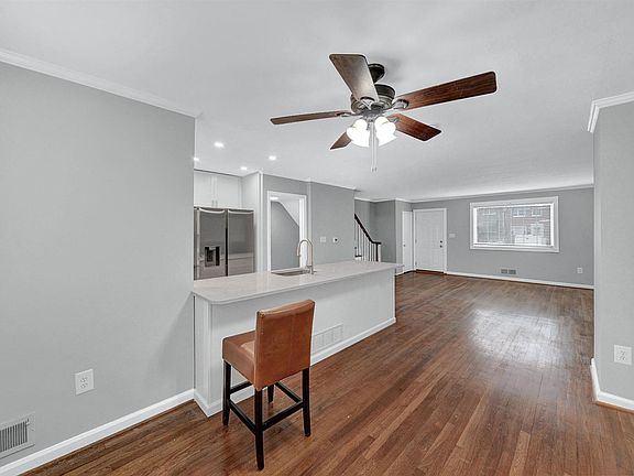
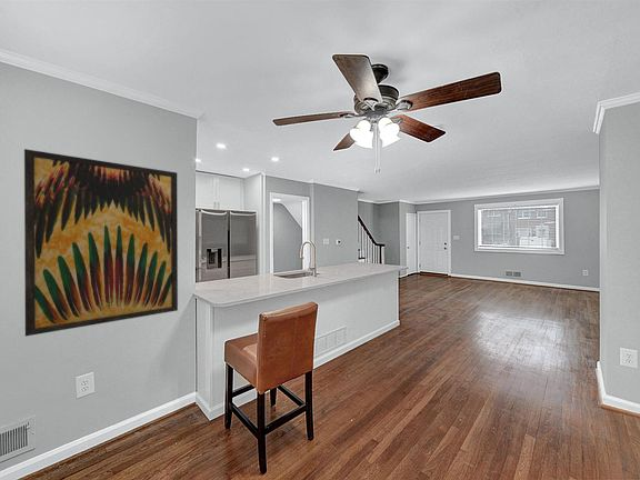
+ wall art (112, 241)
